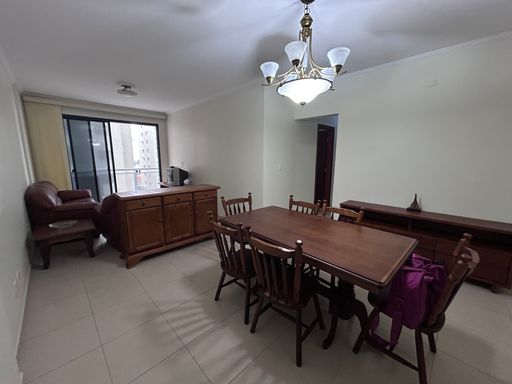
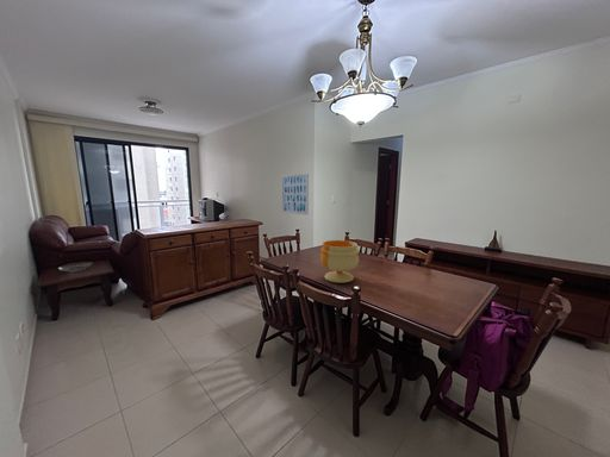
+ wall art (294, 194)
+ footed bowl (338, 261)
